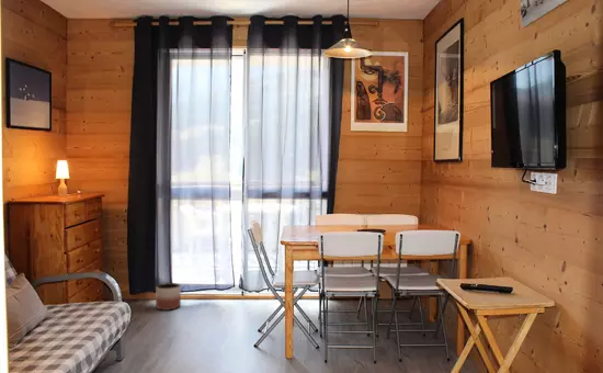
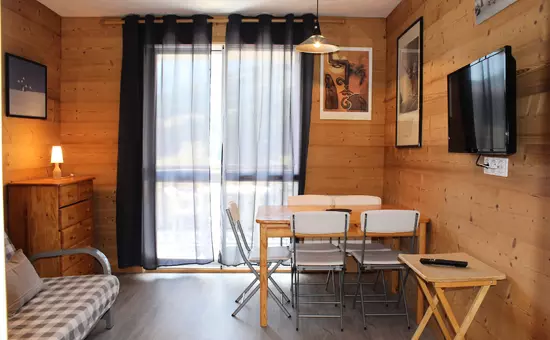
- planter (168, 296)
